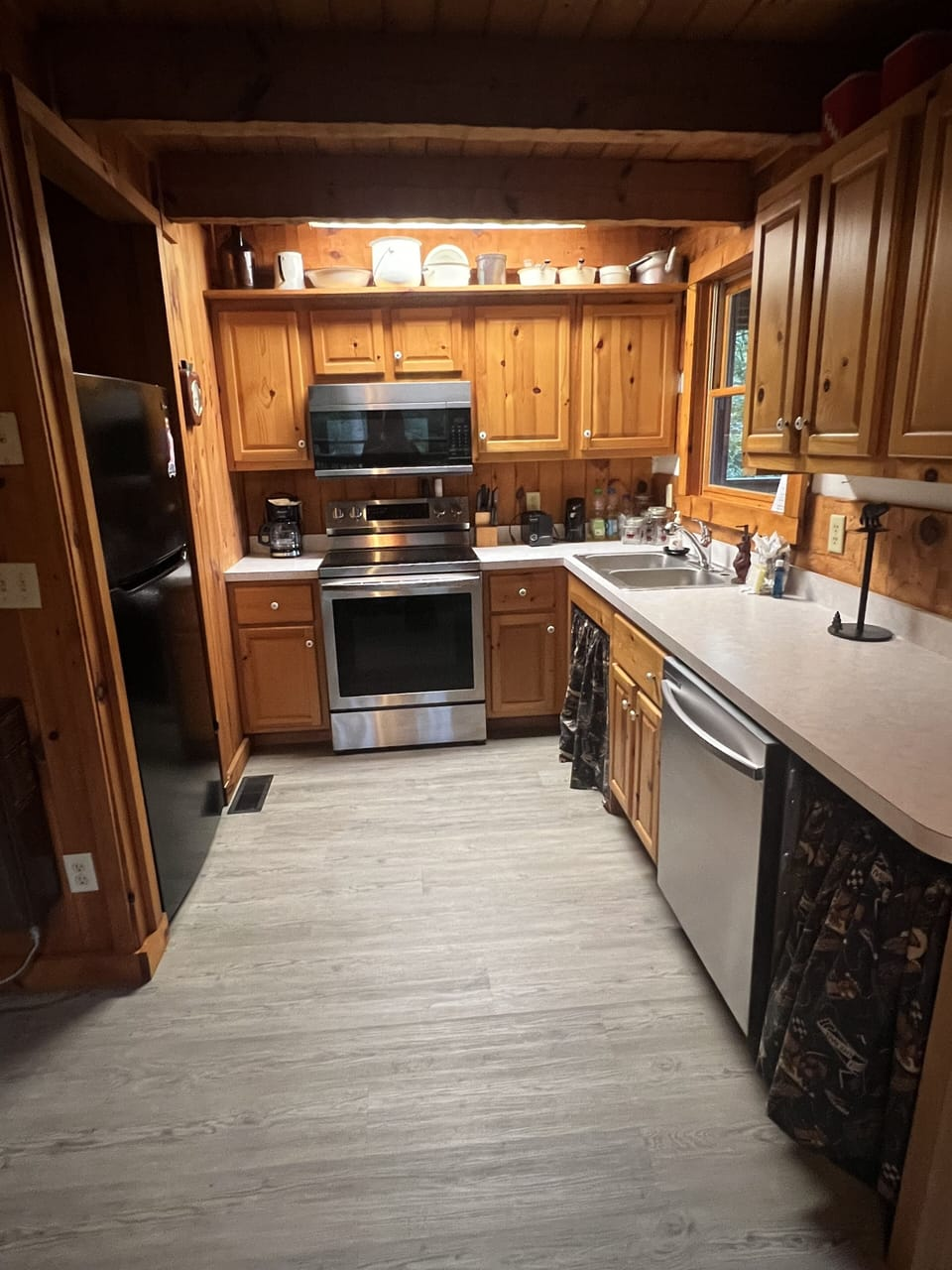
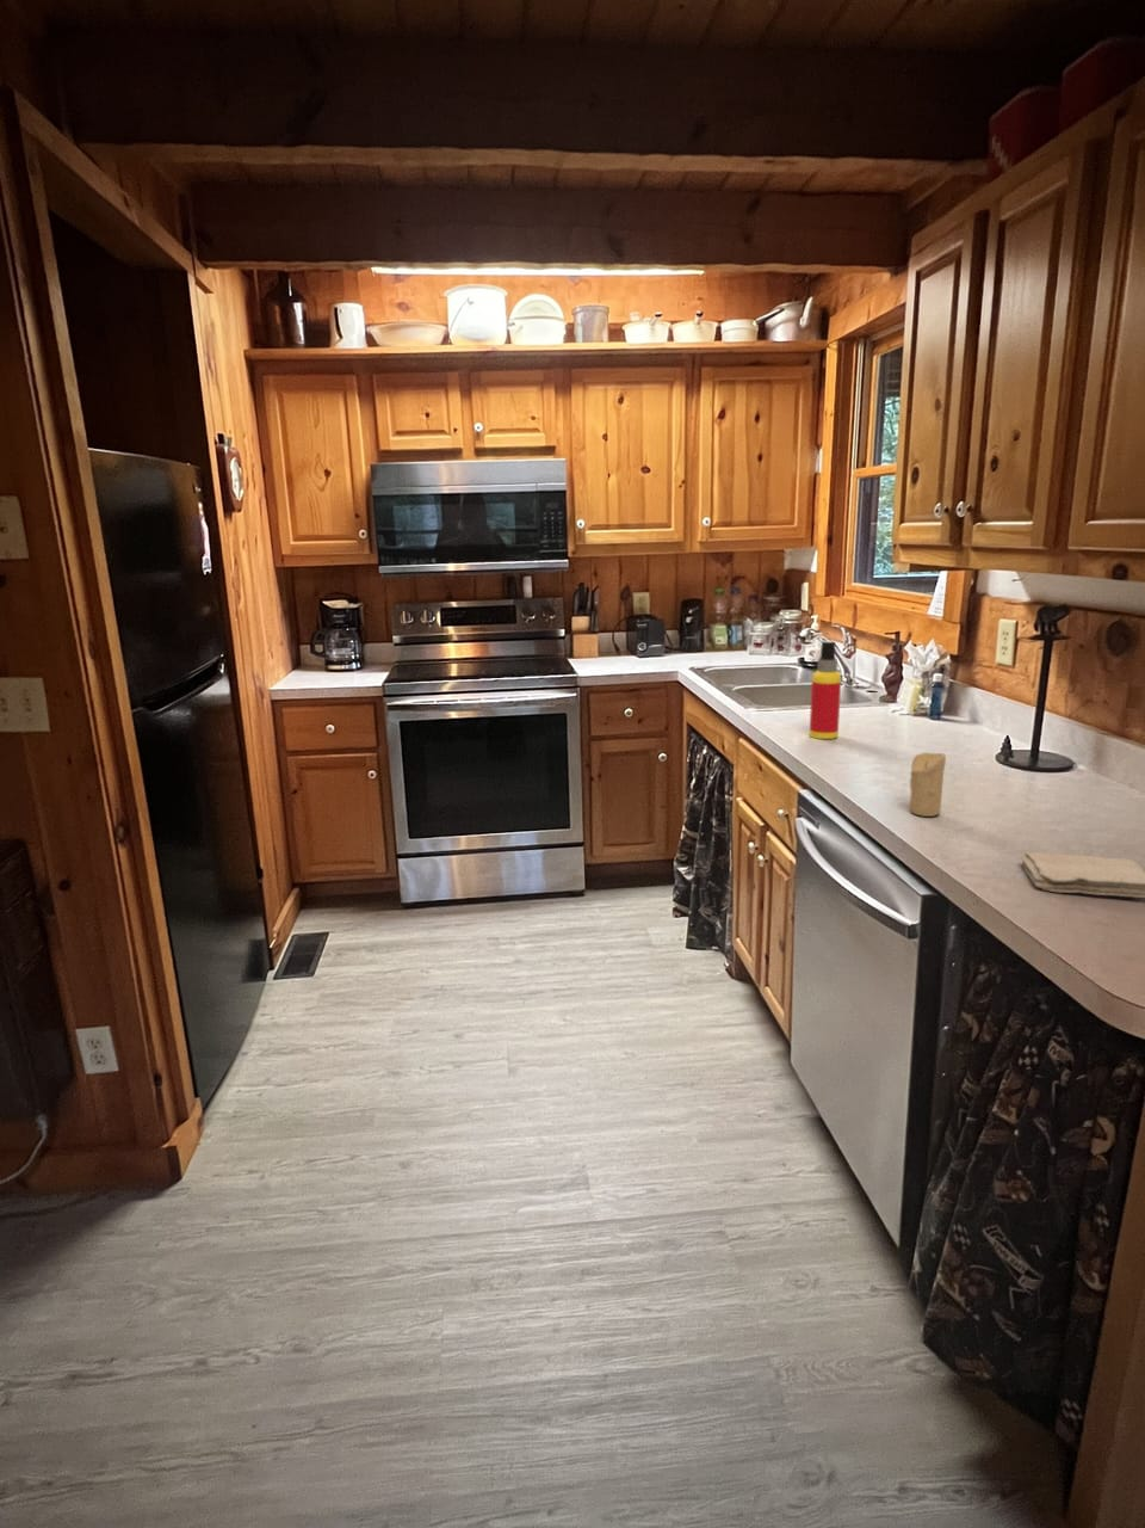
+ candle (926, 783)
+ spray bottle (825, 688)
+ washcloth (1086, 872)
